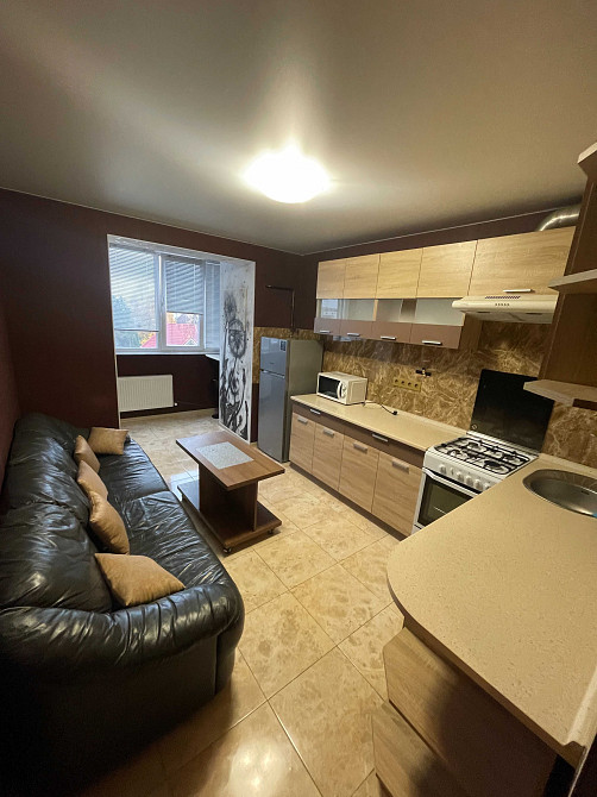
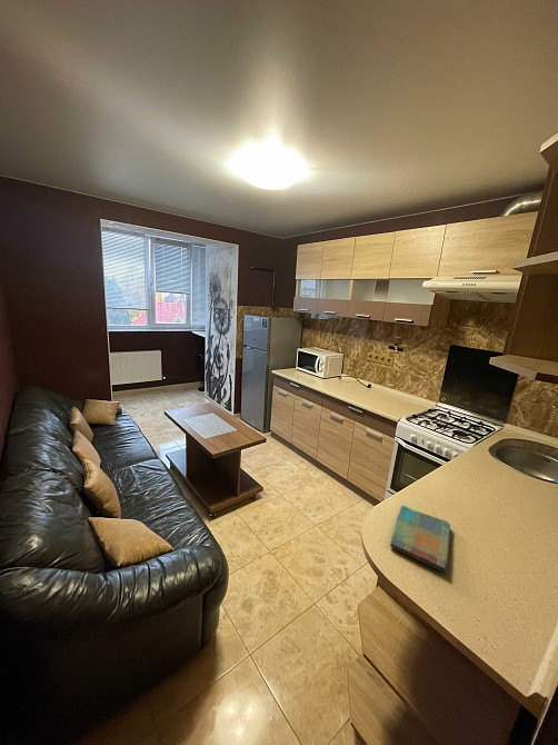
+ dish towel (421, 534)
